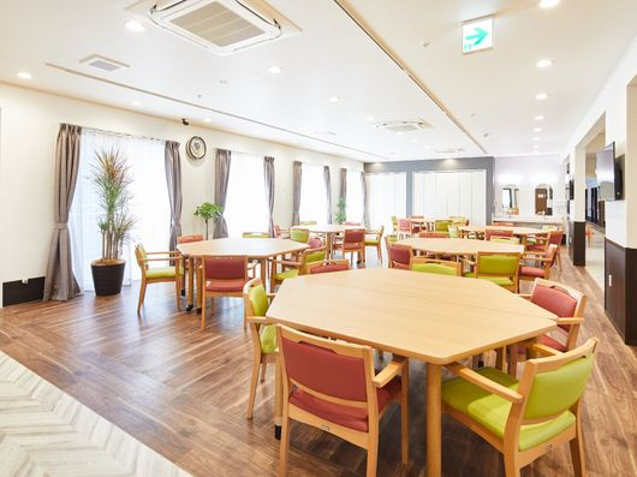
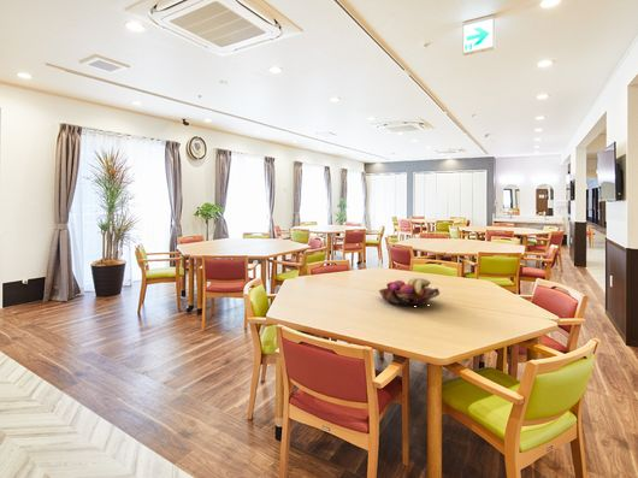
+ fruit basket (409, 290)
